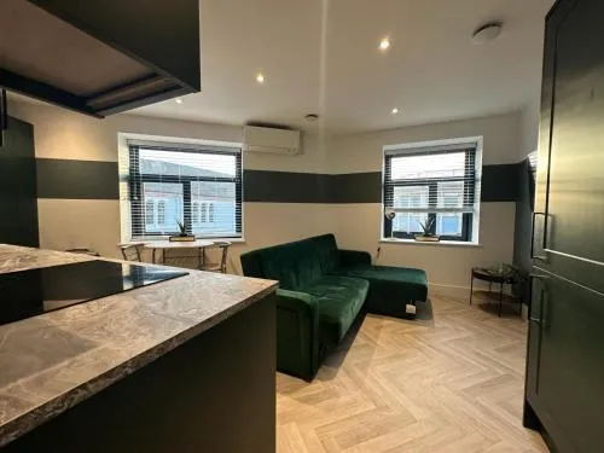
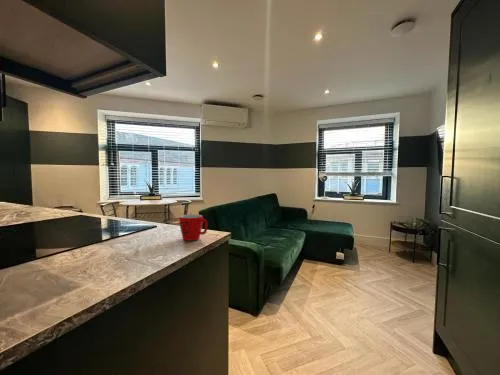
+ mug (194, 227)
